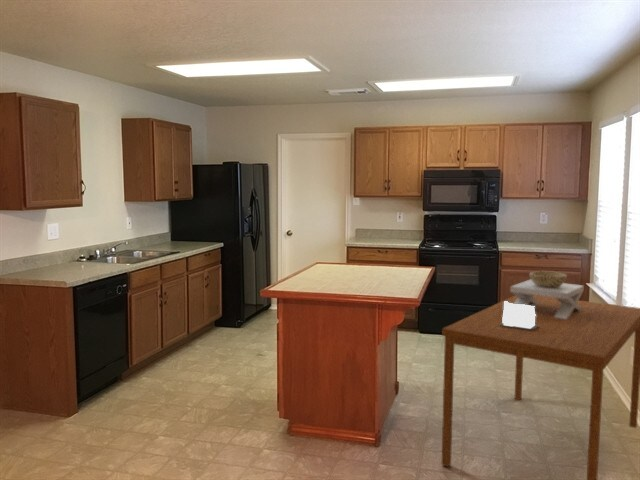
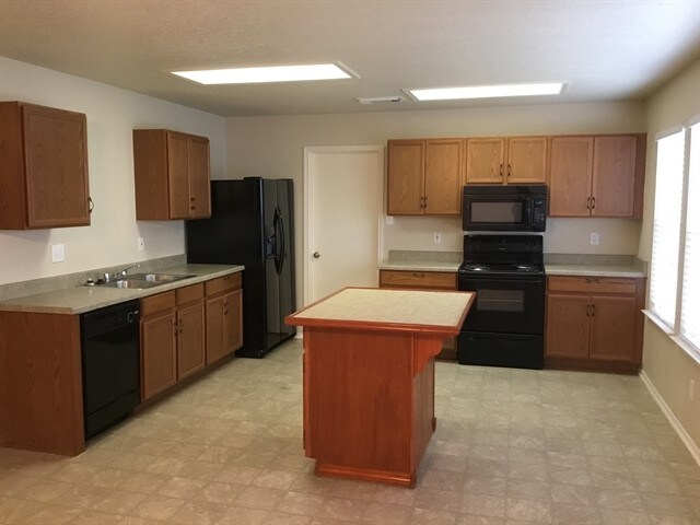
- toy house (519, 314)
- decorative bowl (547, 291)
- dining table (549, 362)
